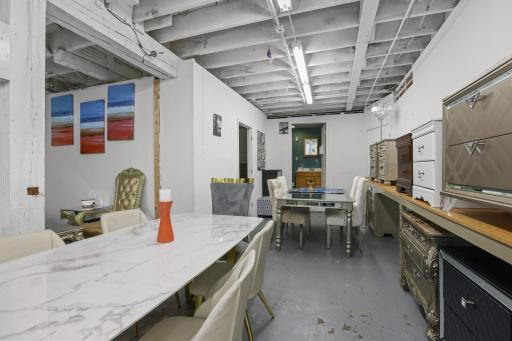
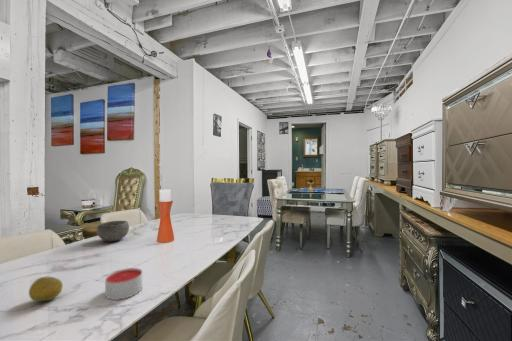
+ candle (124, 282)
+ fruit (46, 288)
+ bowl (113, 231)
